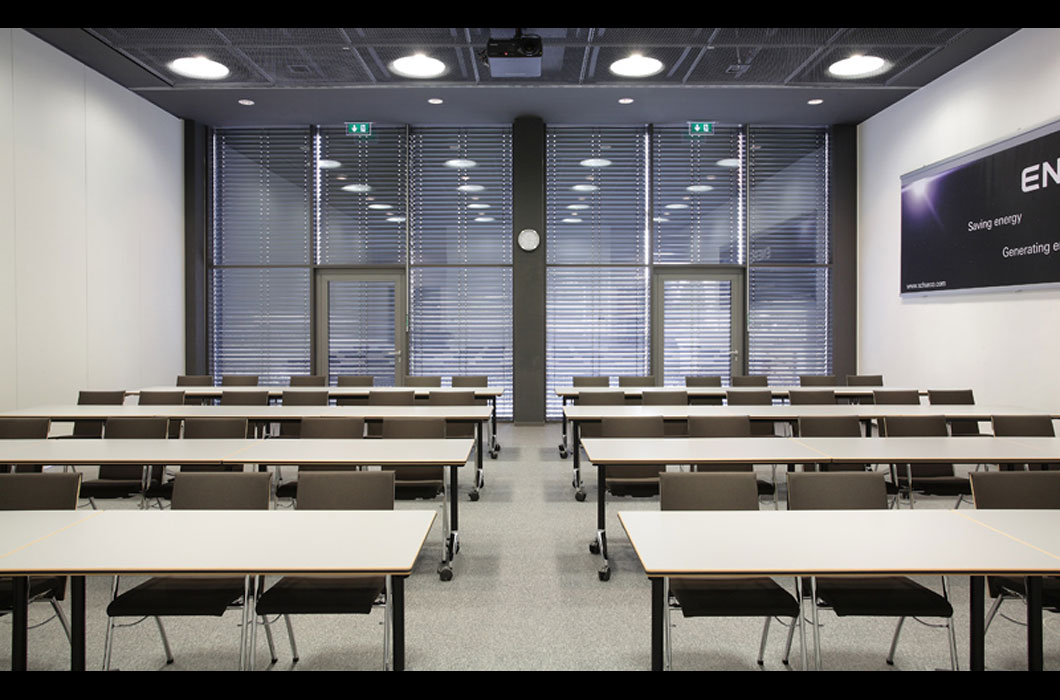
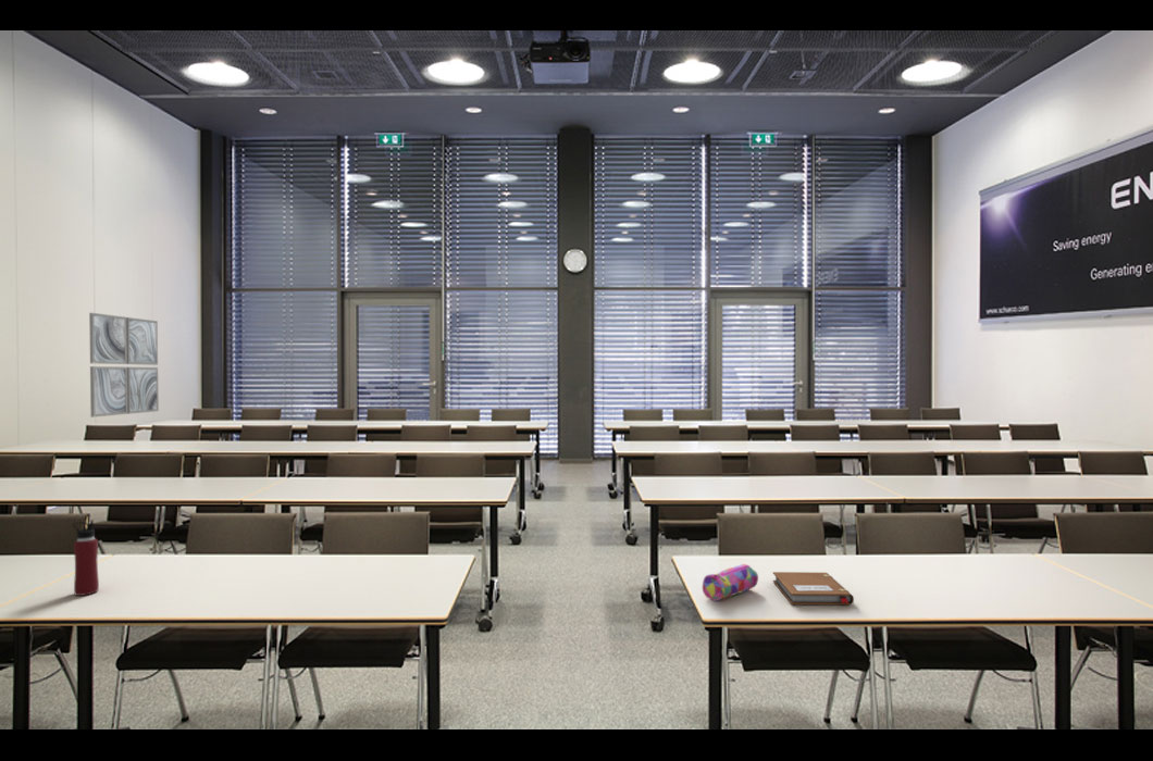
+ pencil case (730, 582)
+ notebook (811, 588)
+ water bottle (86, 557)
+ wall art (126, 363)
